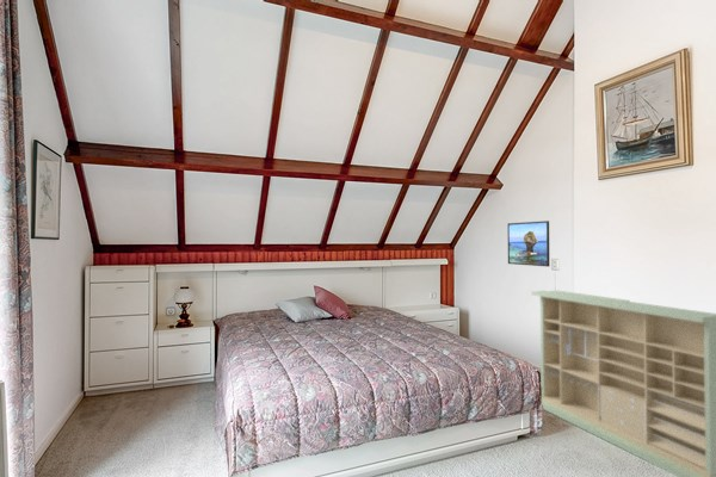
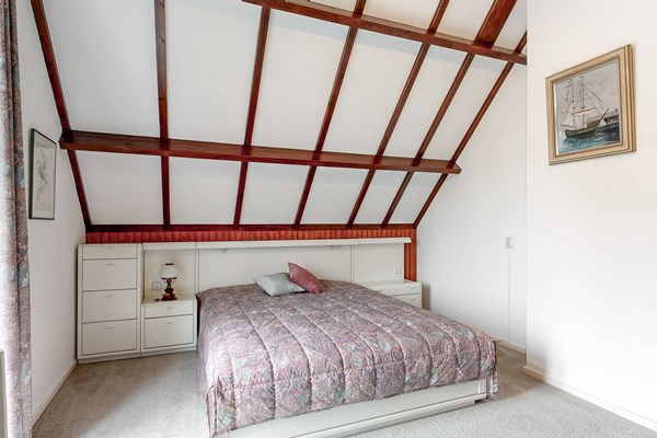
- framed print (526, 243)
- storage cabinet (611, 366)
